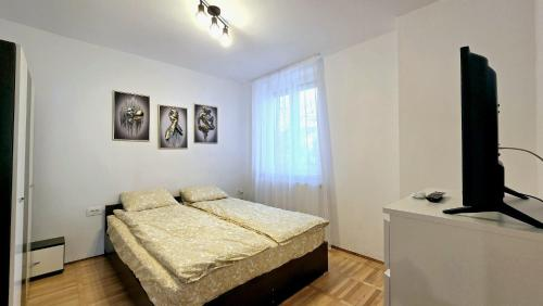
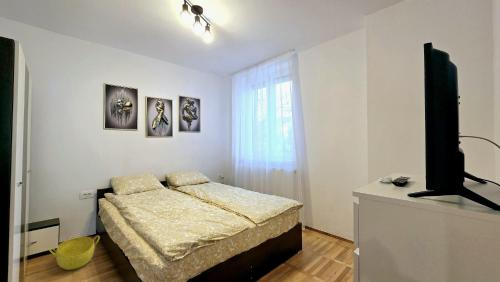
+ basket (75, 252)
